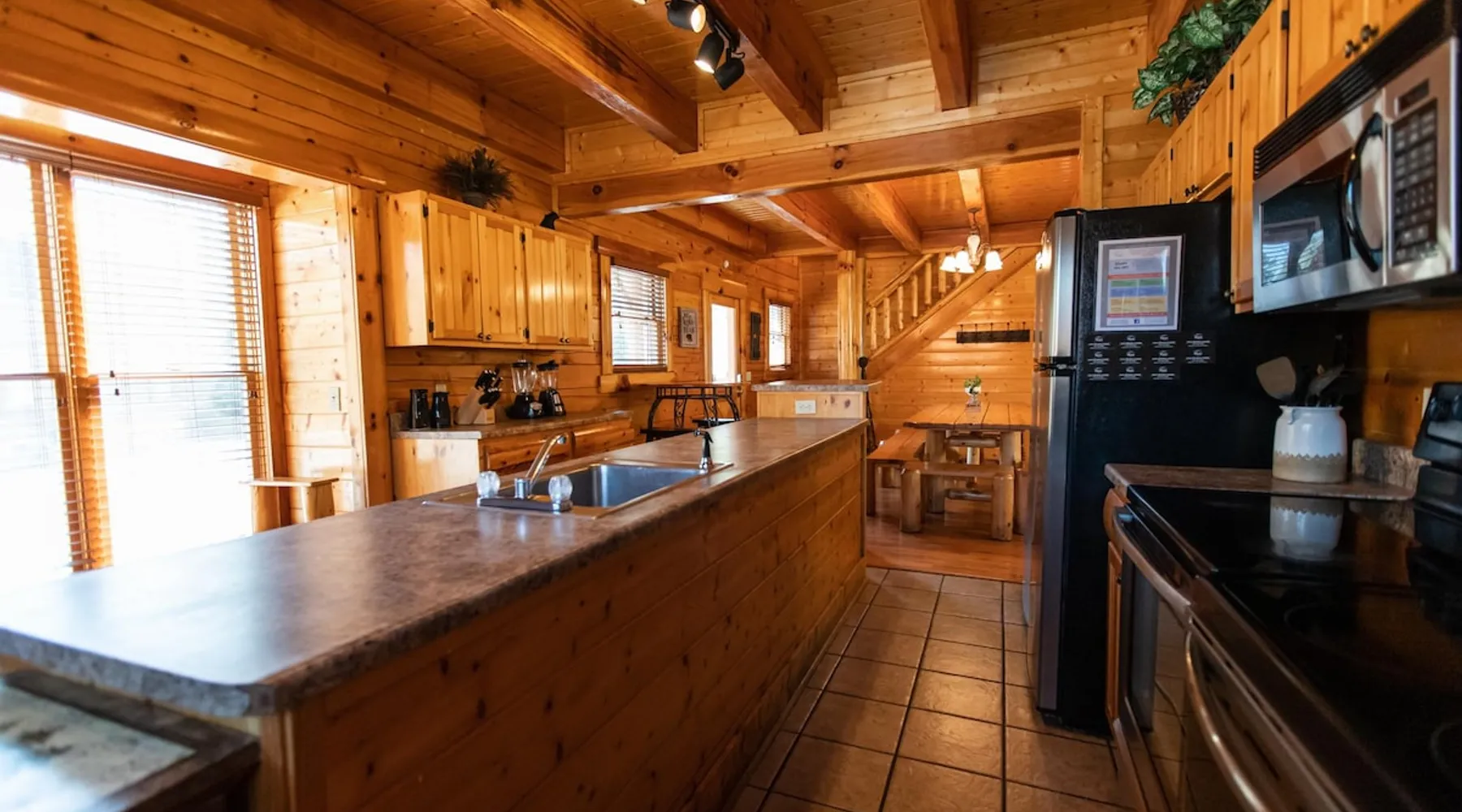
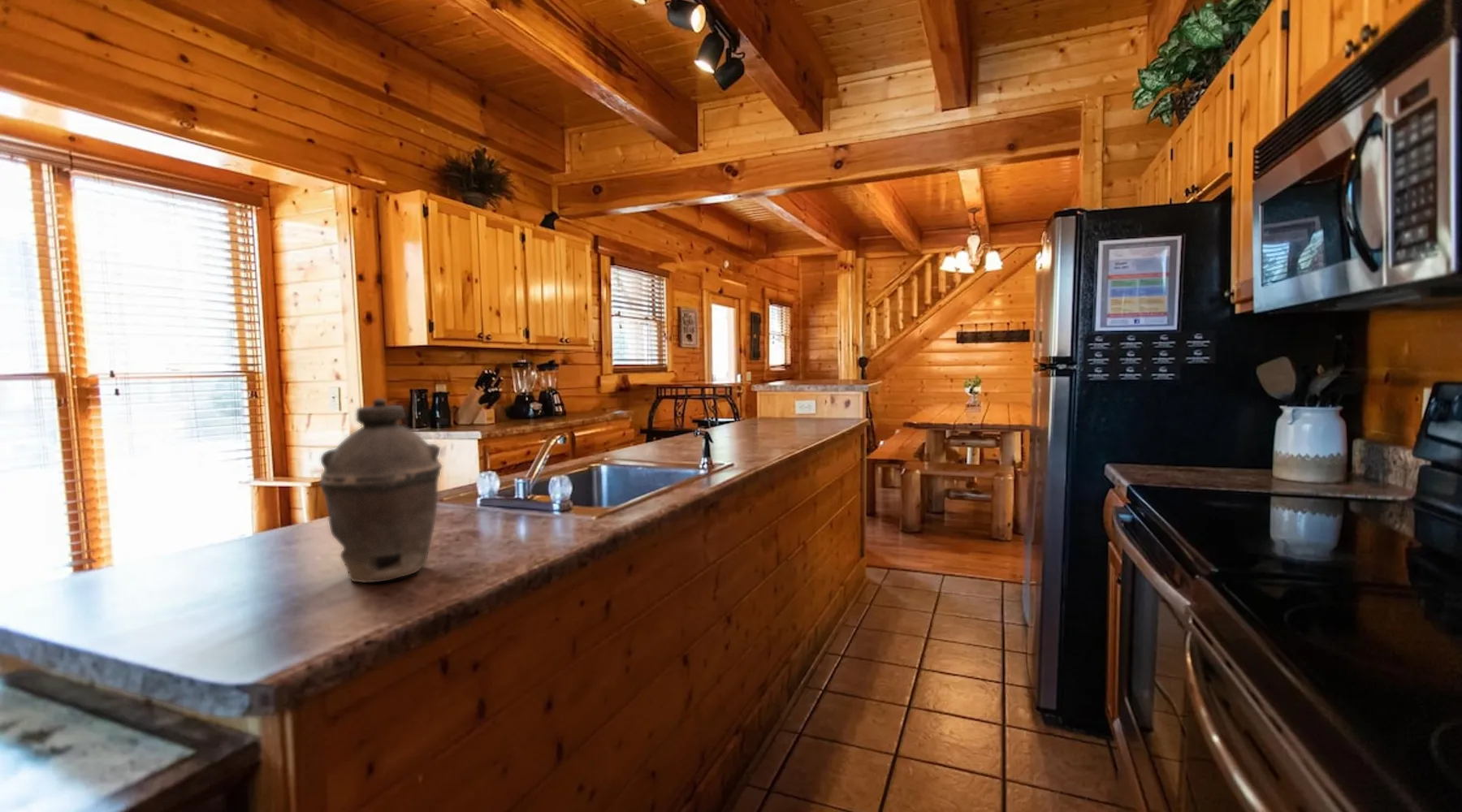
+ kettle (383, 486)
